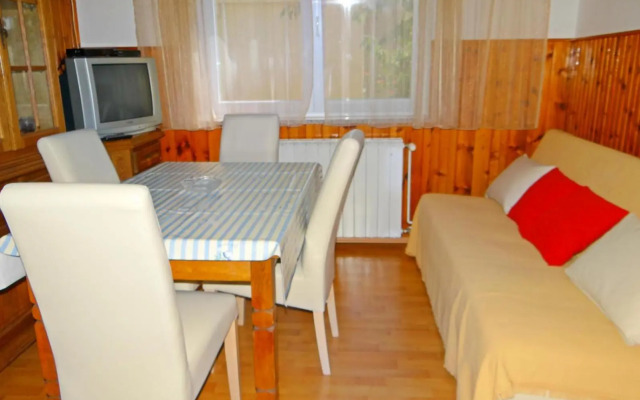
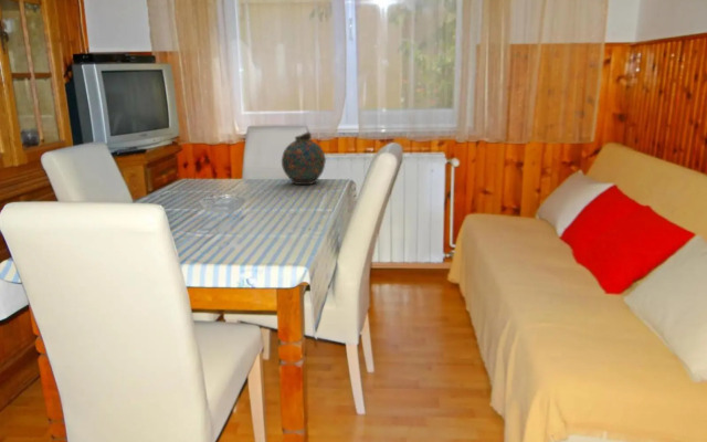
+ snuff bottle (303, 157)
